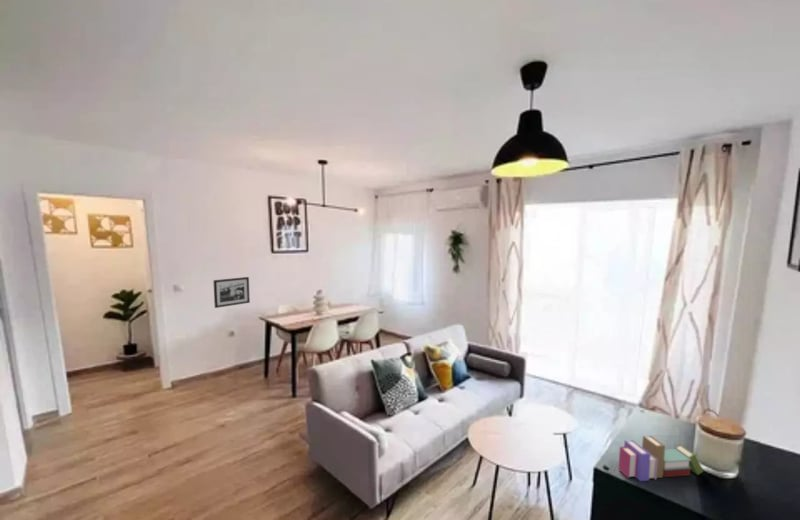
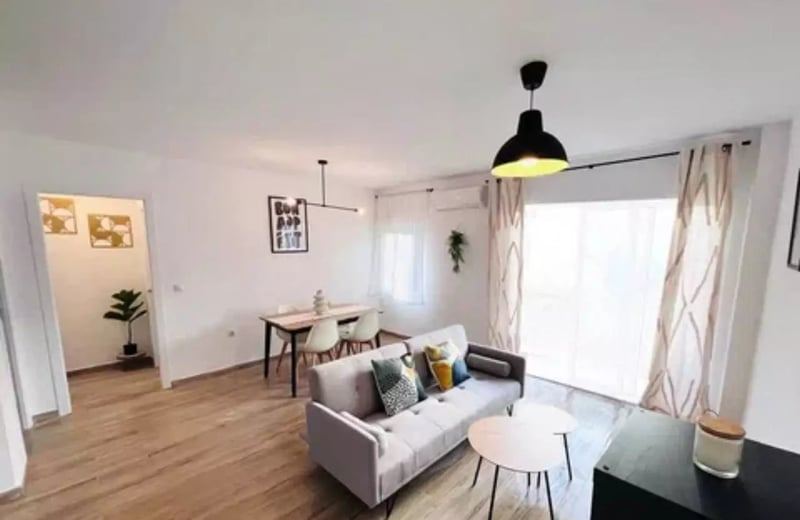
- picture frame (232, 291)
- book (660, 455)
